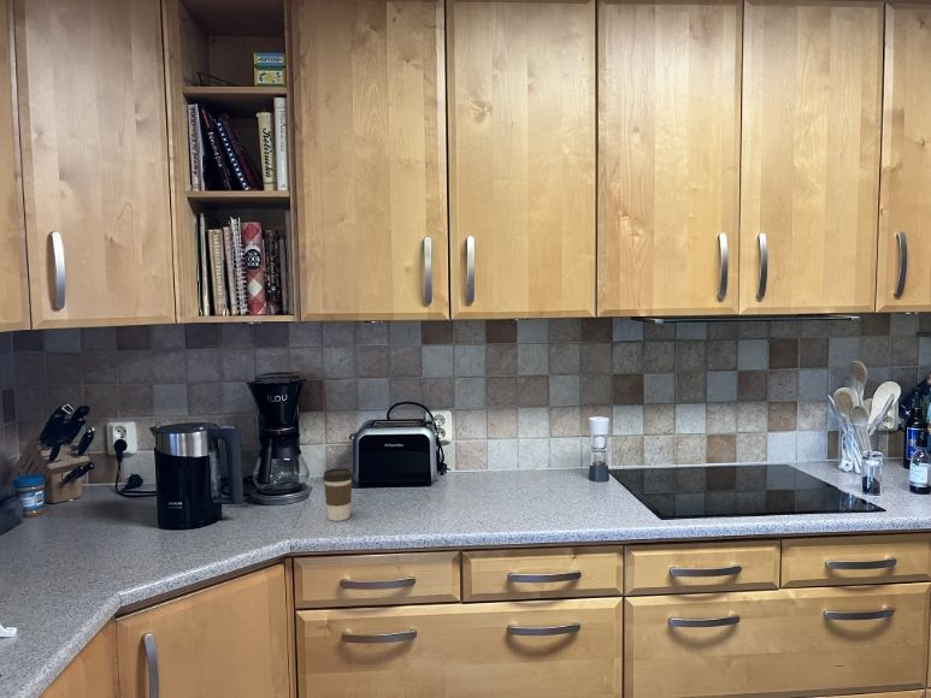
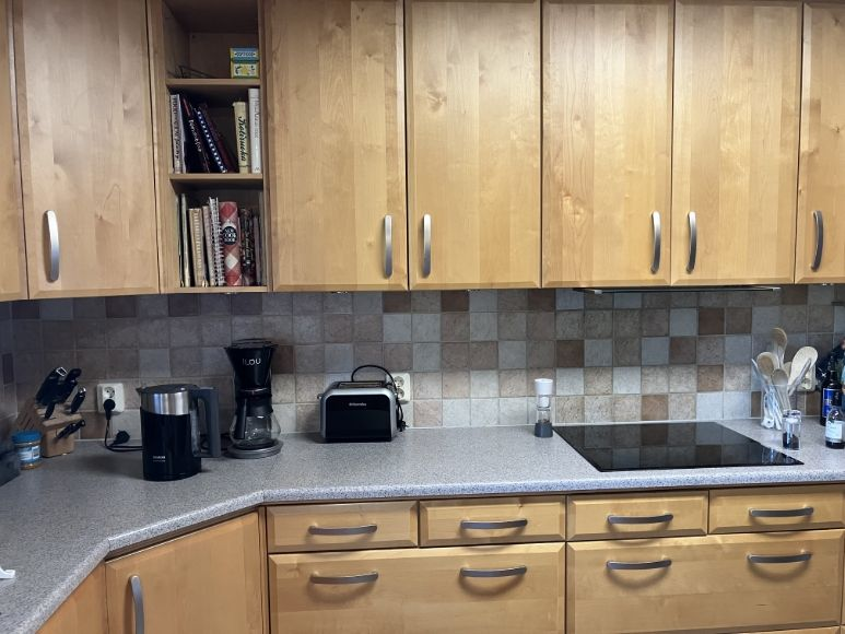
- coffee cup (337, 493)
